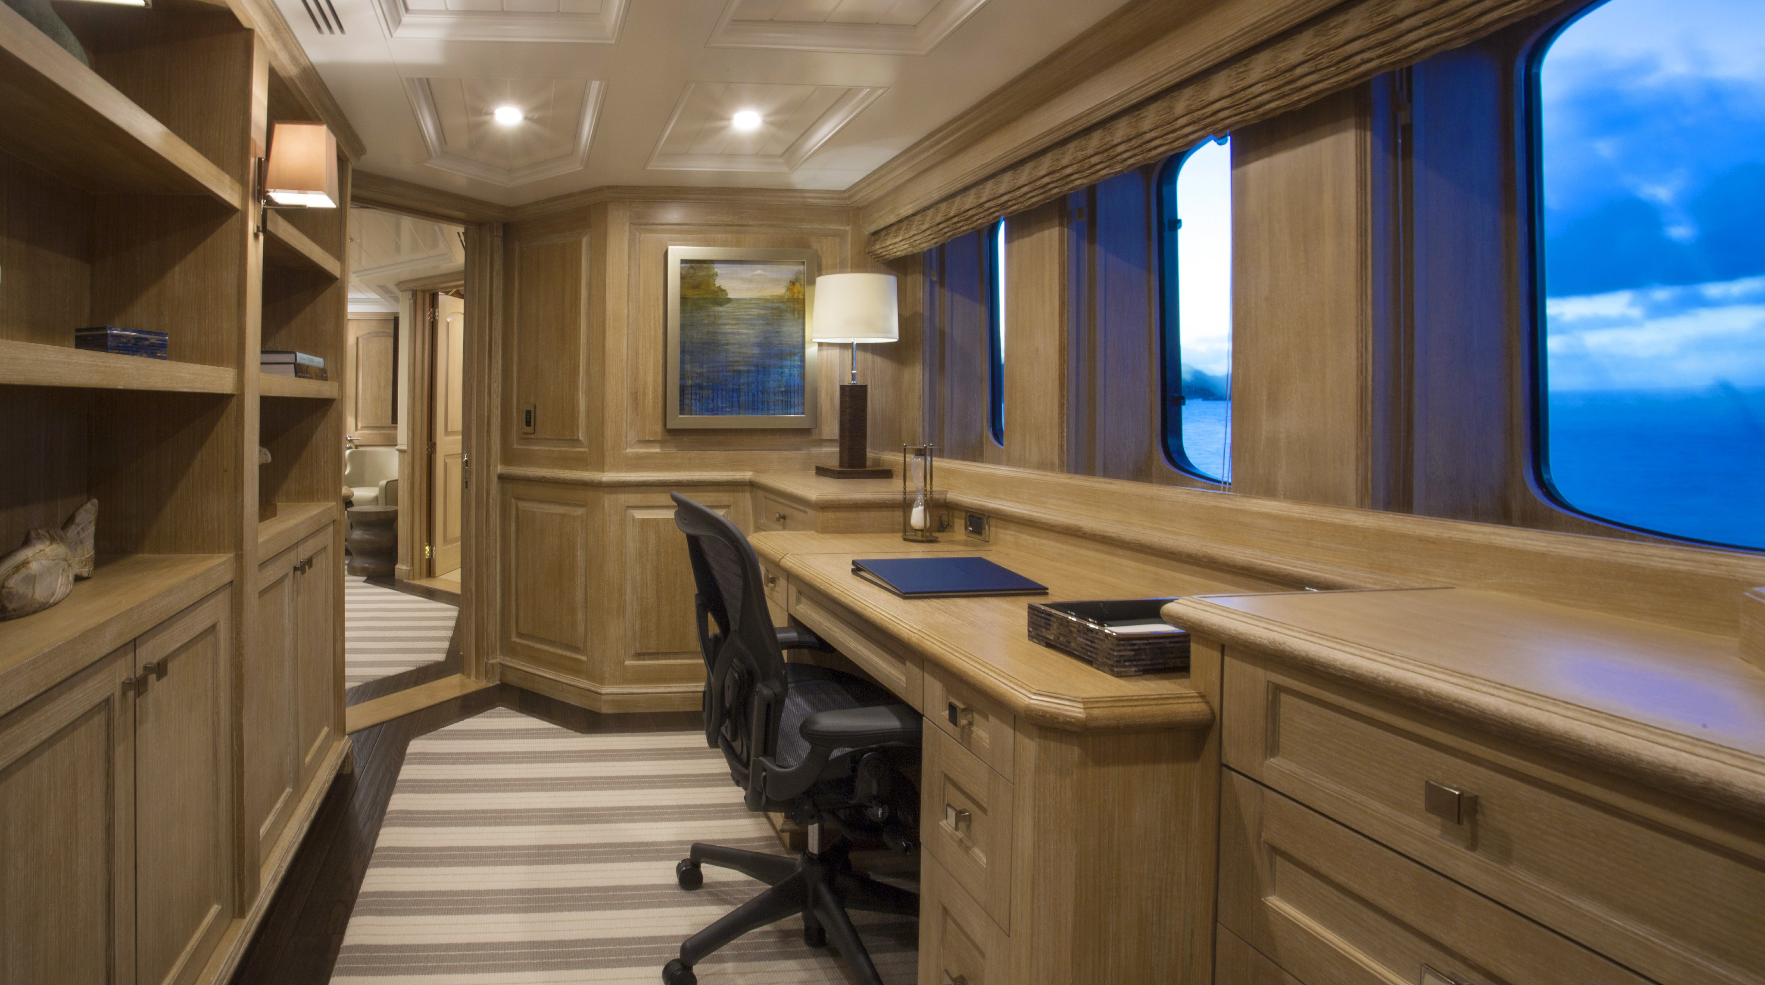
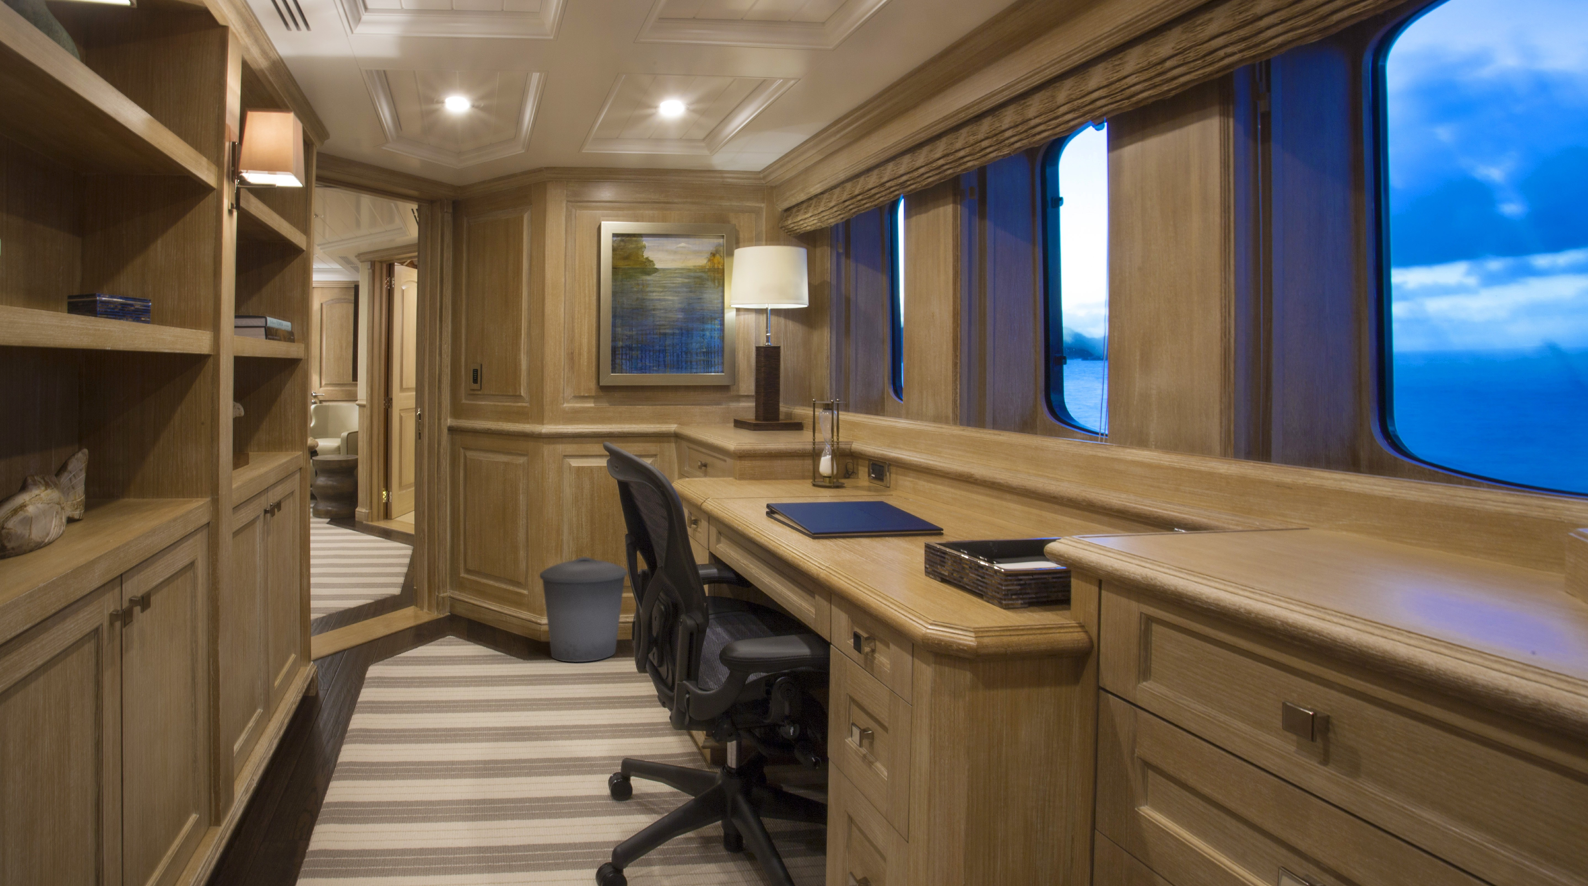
+ trash can (584, 606)
